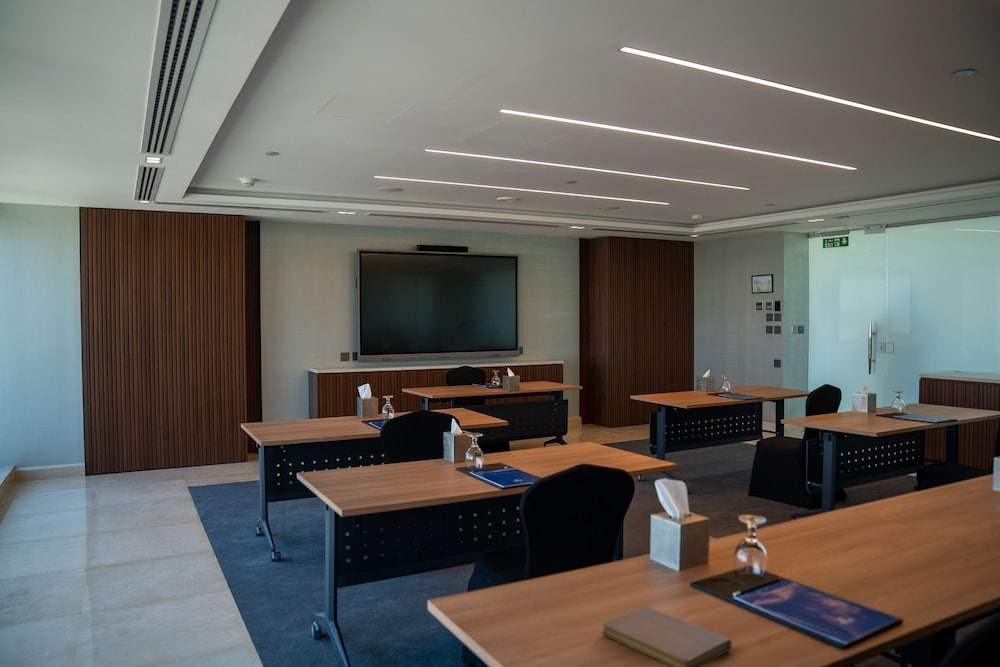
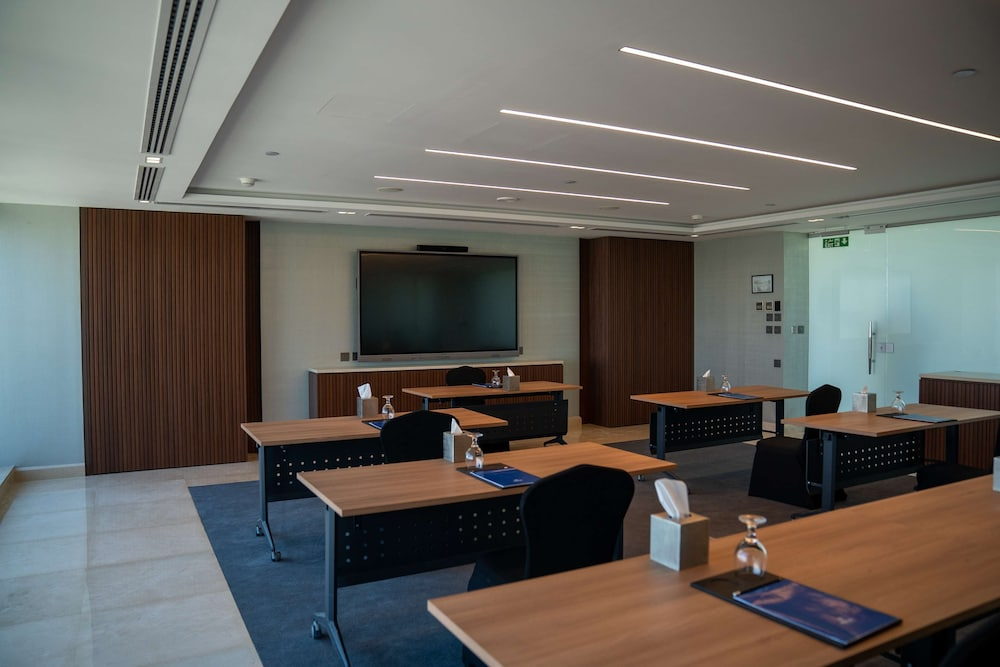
- notebook (664, 636)
